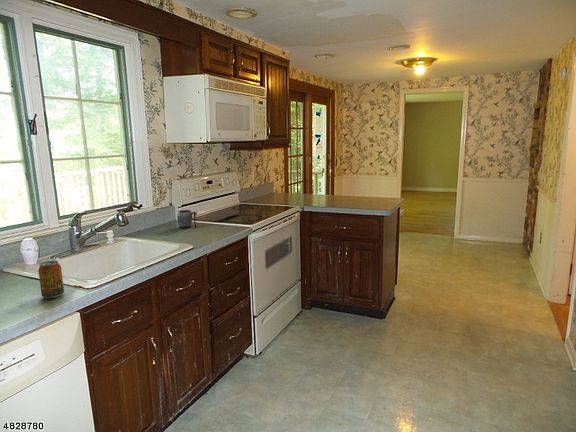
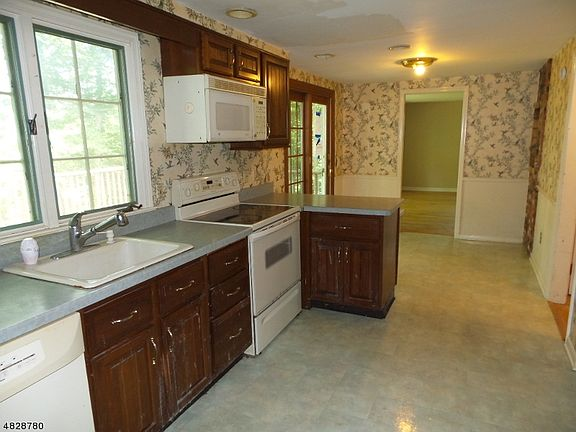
- beverage can (51, 279)
- mug (187, 219)
